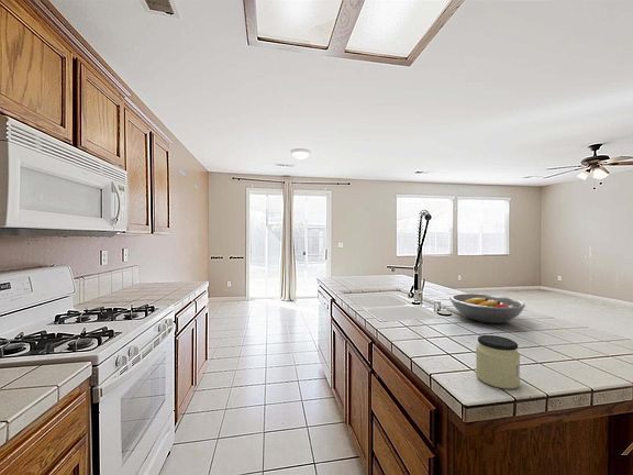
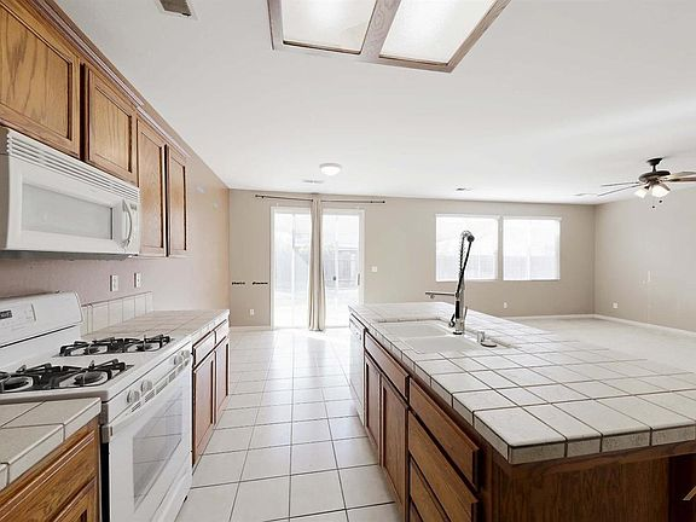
- jar (497, 360)
- fruit bowl (485, 307)
